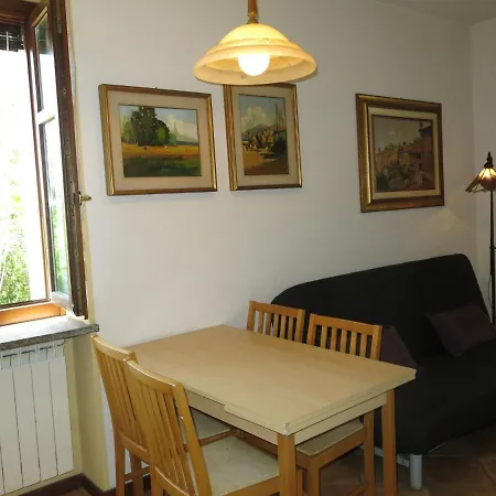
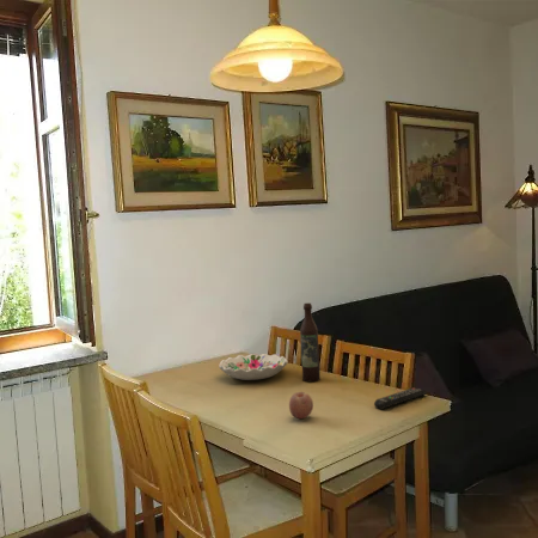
+ wine bottle (308, 341)
+ decorative bowl (253, 368)
+ remote control (401, 397)
+ fruit (300, 405)
